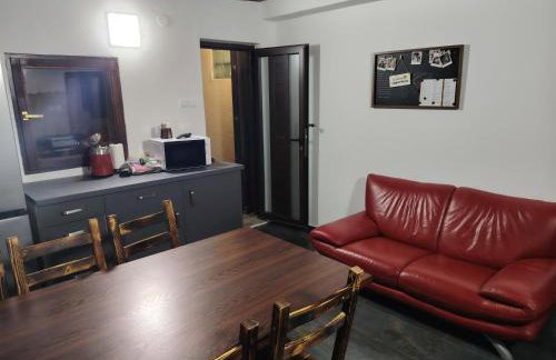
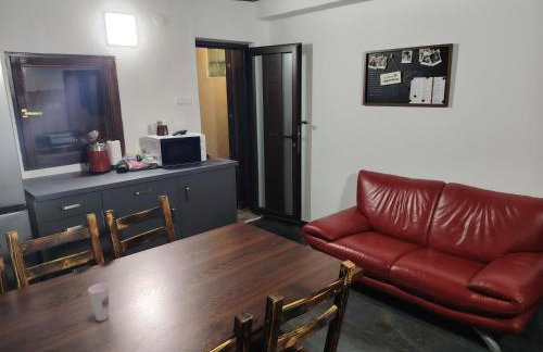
+ cup (100, 302)
